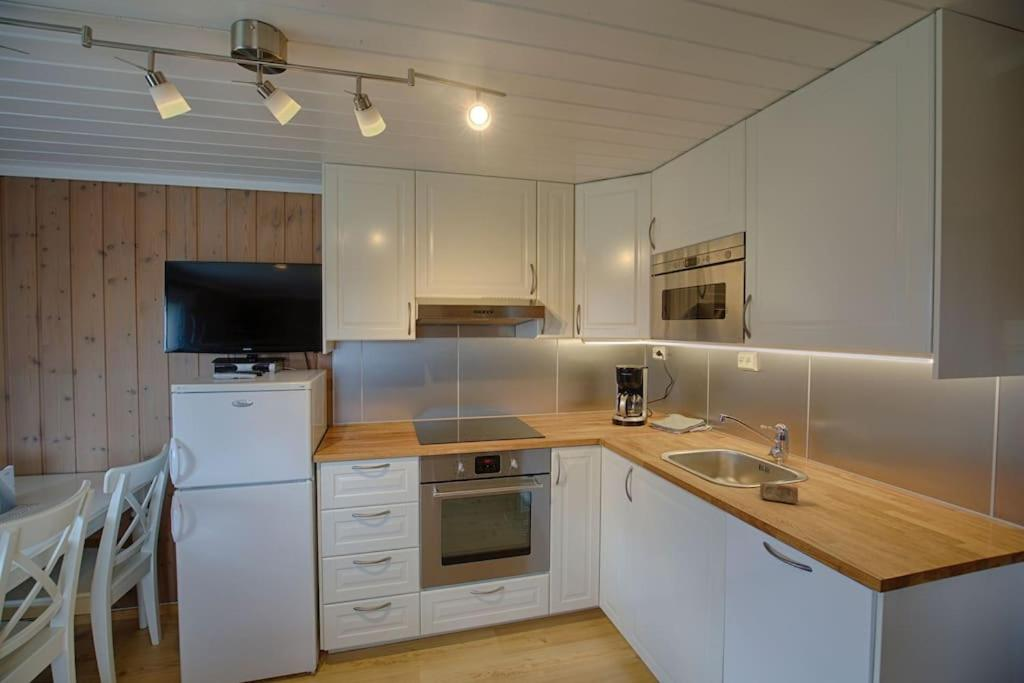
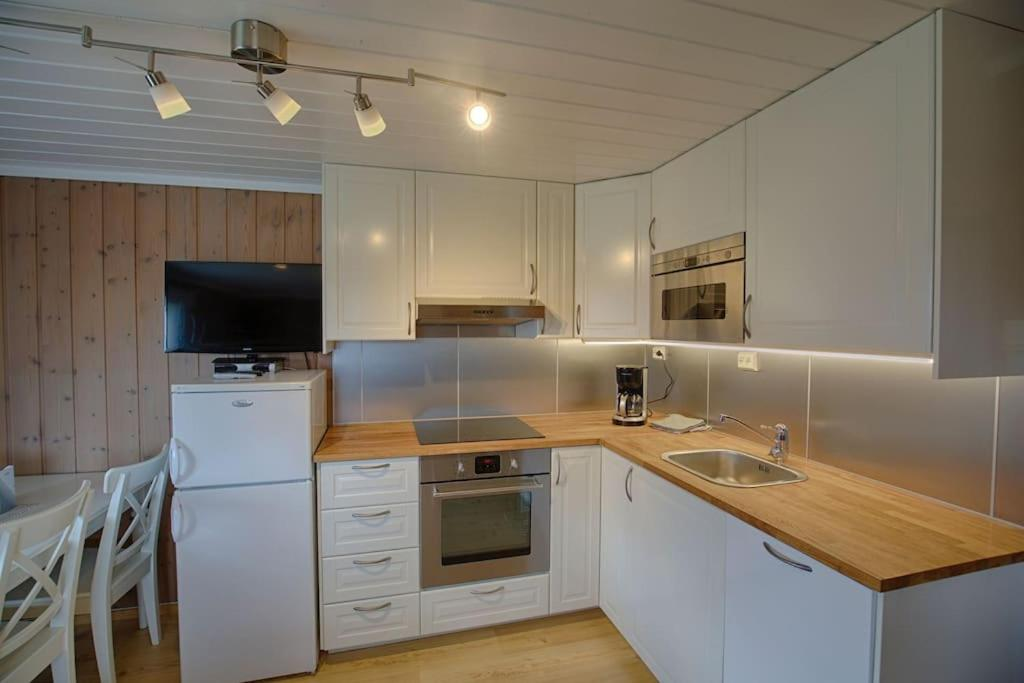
- soap bar (778, 492)
